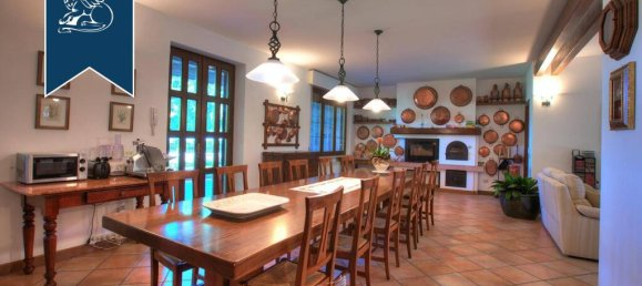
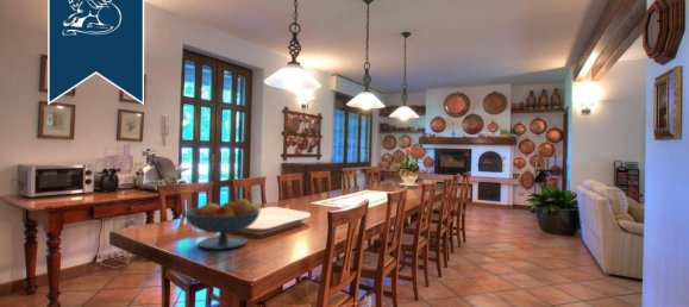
+ fruit bowl (223, 220)
